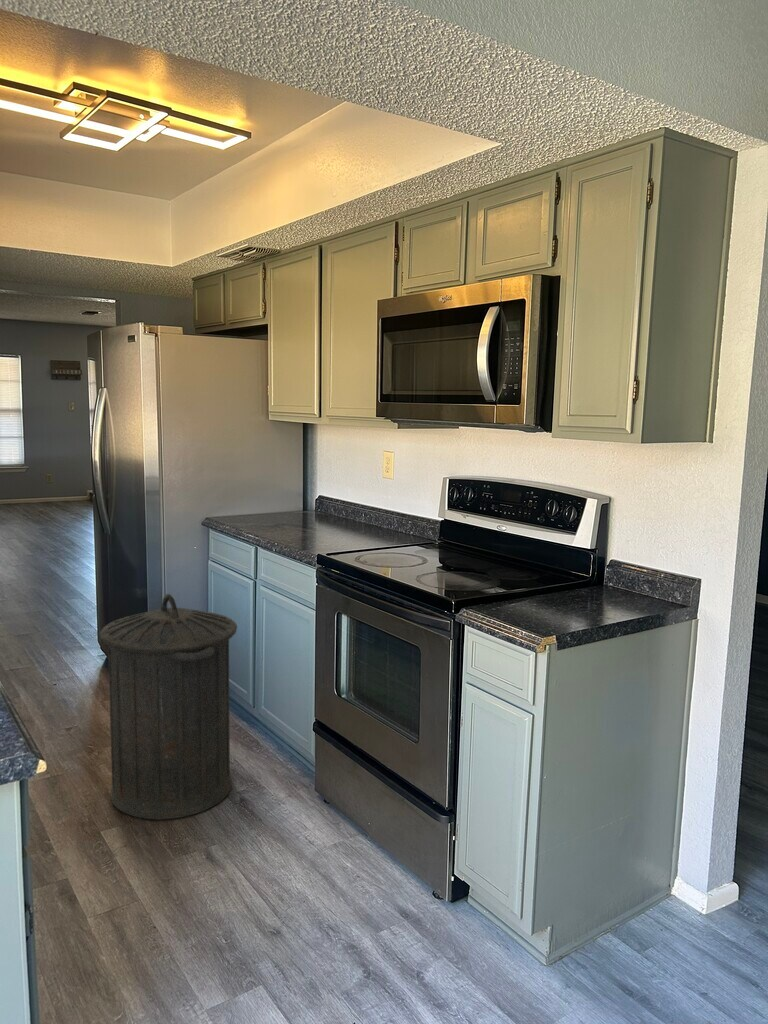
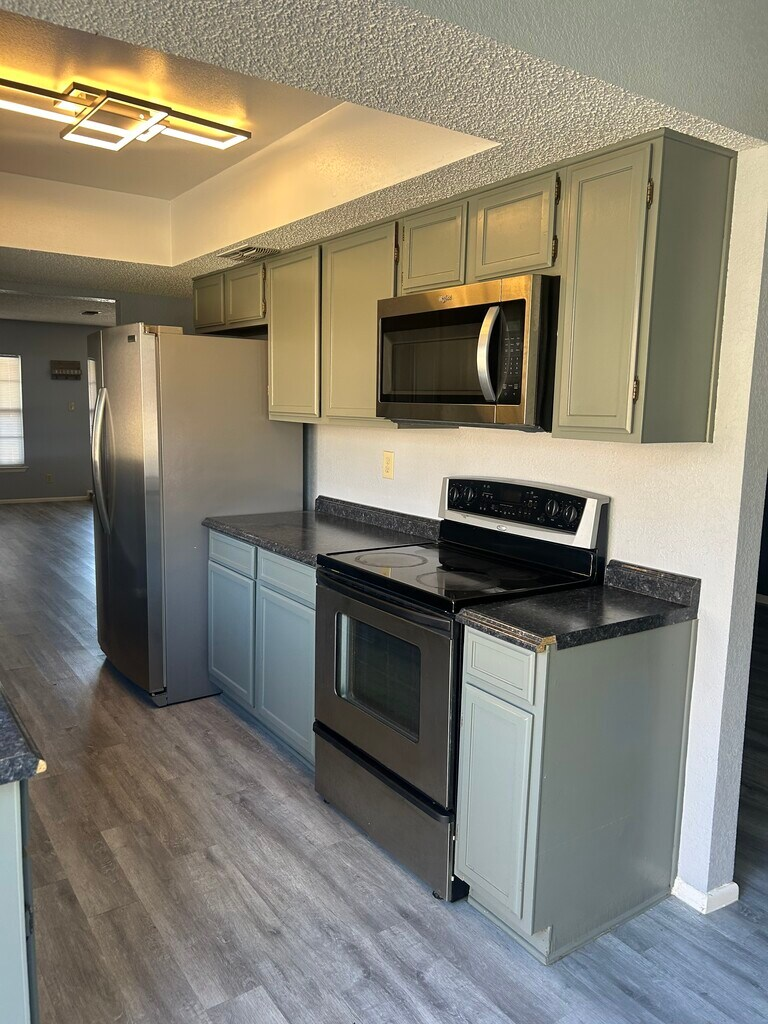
- trash can (170, 693)
